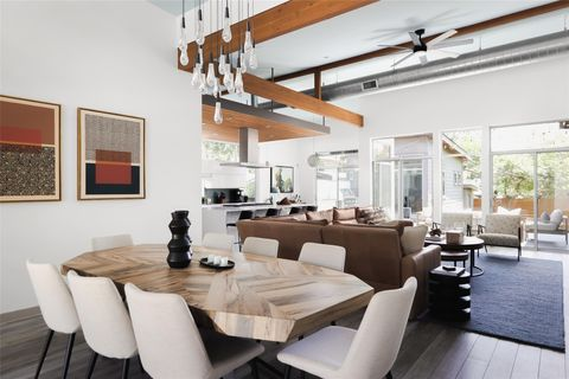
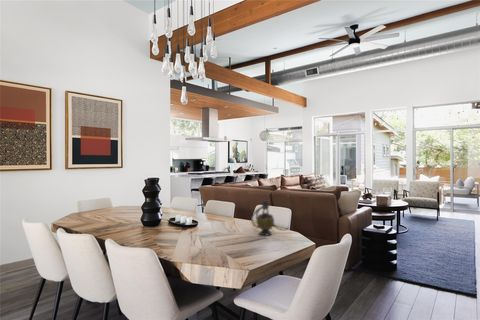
+ teapot (270, 217)
